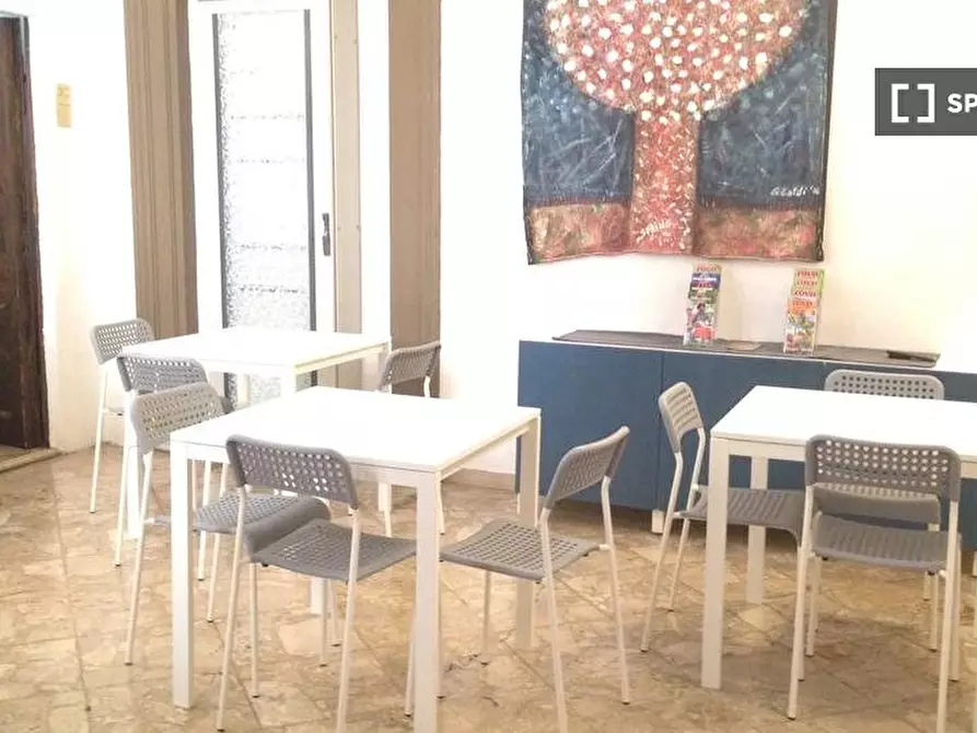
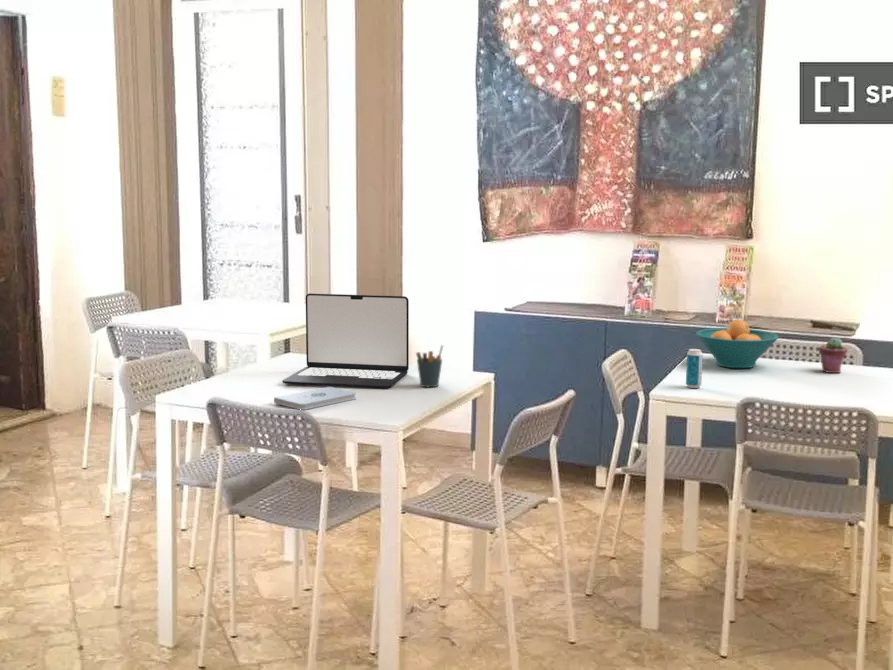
+ notepad (316, 397)
+ laptop (346, 339)
+ potted succulent (832, 354)
+ pen holder (429, 365)
+ fruit bowl (736, 342)
+ beverage can (694, 368)
